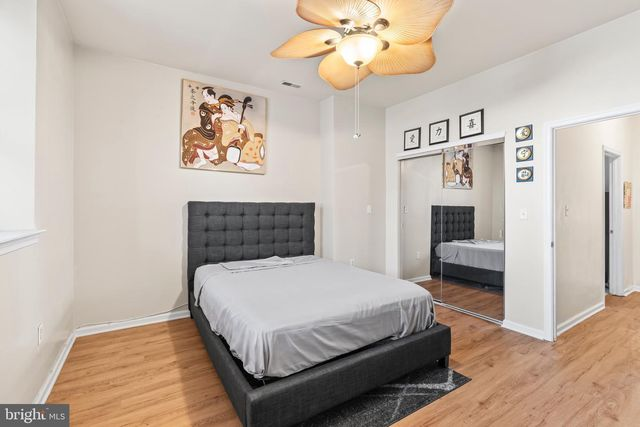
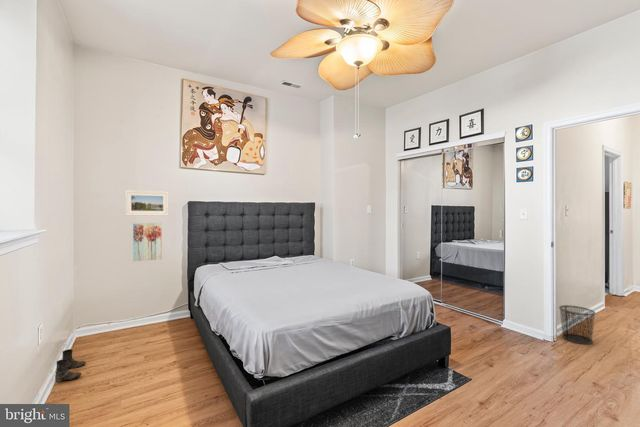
+ wall art (147, 241)
+ boots (71, 363)
+ waste bin (576, 324)
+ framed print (147, 203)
